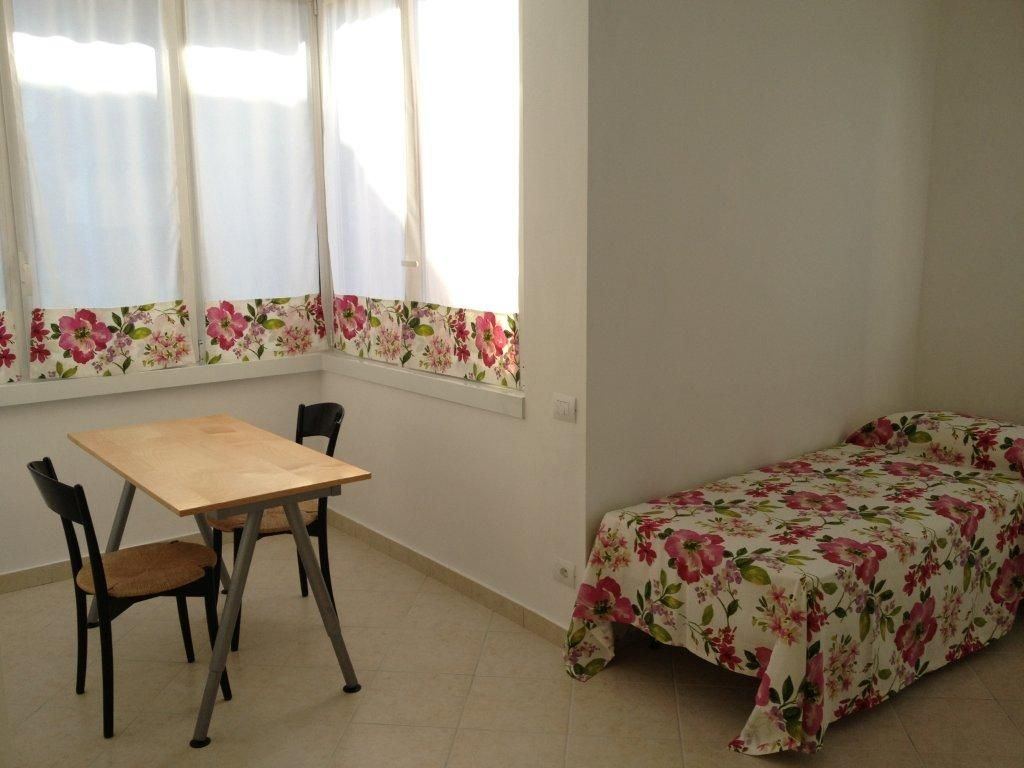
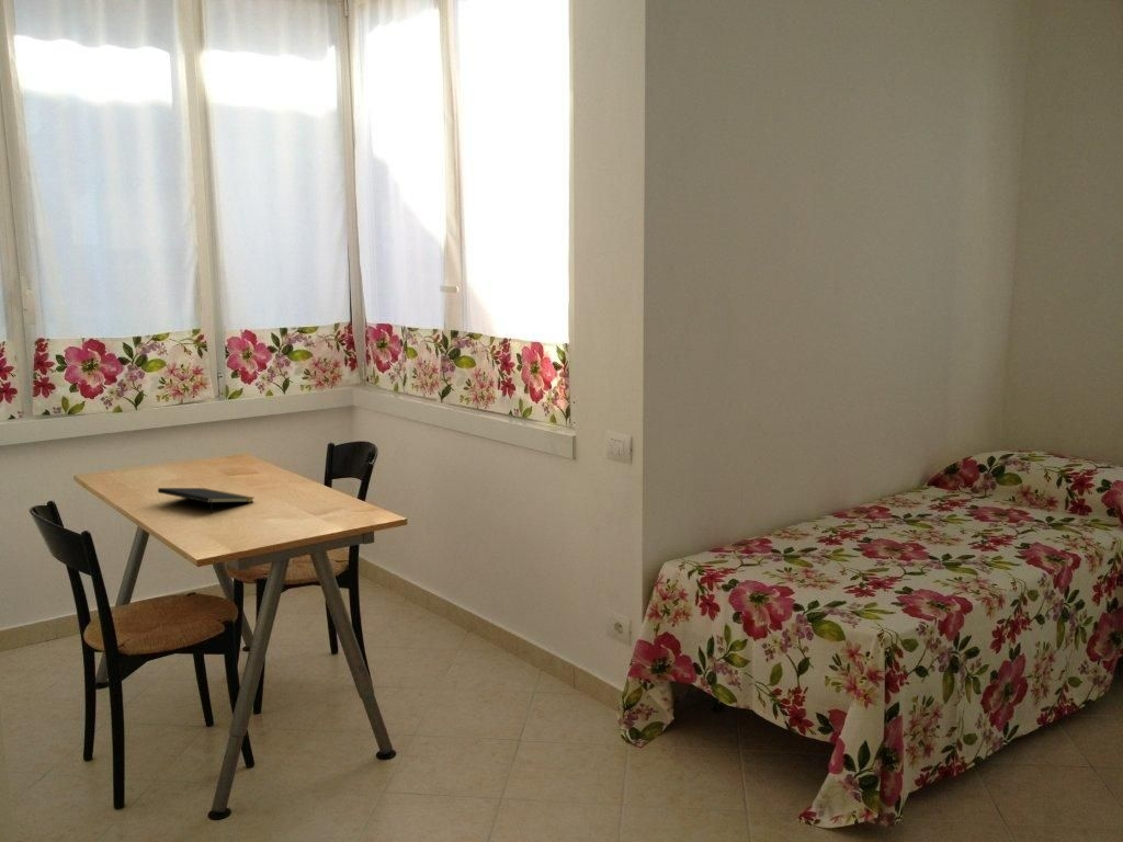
+ notepad (205, 494)
